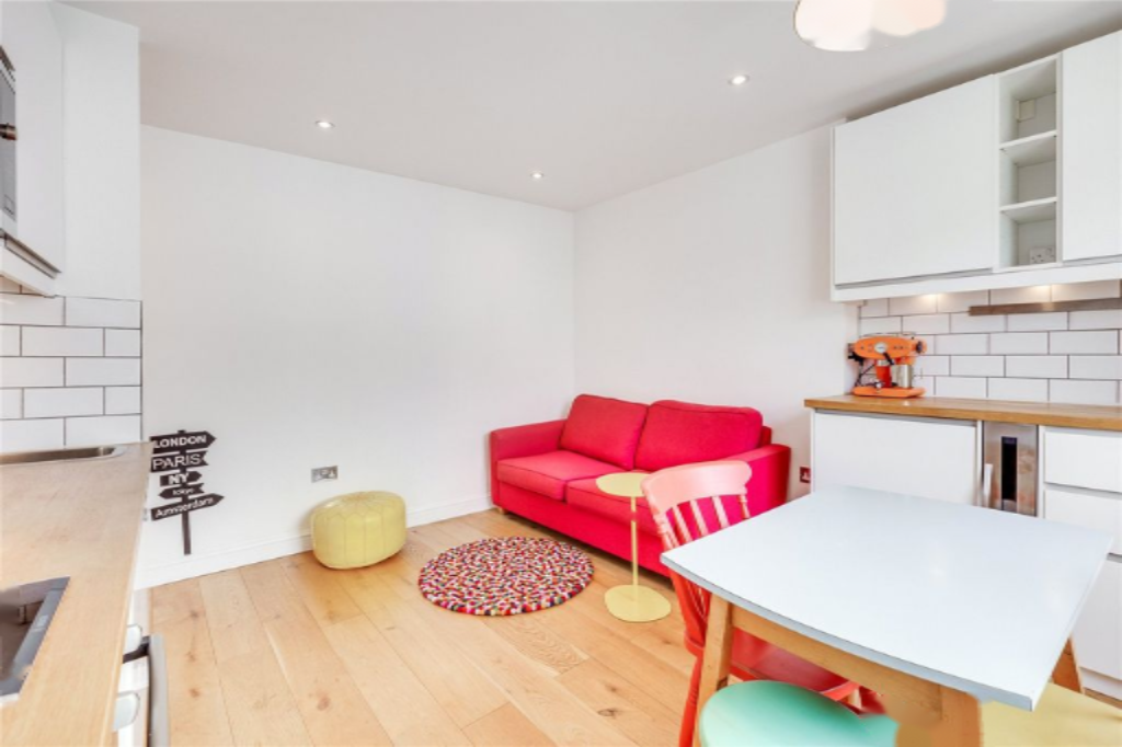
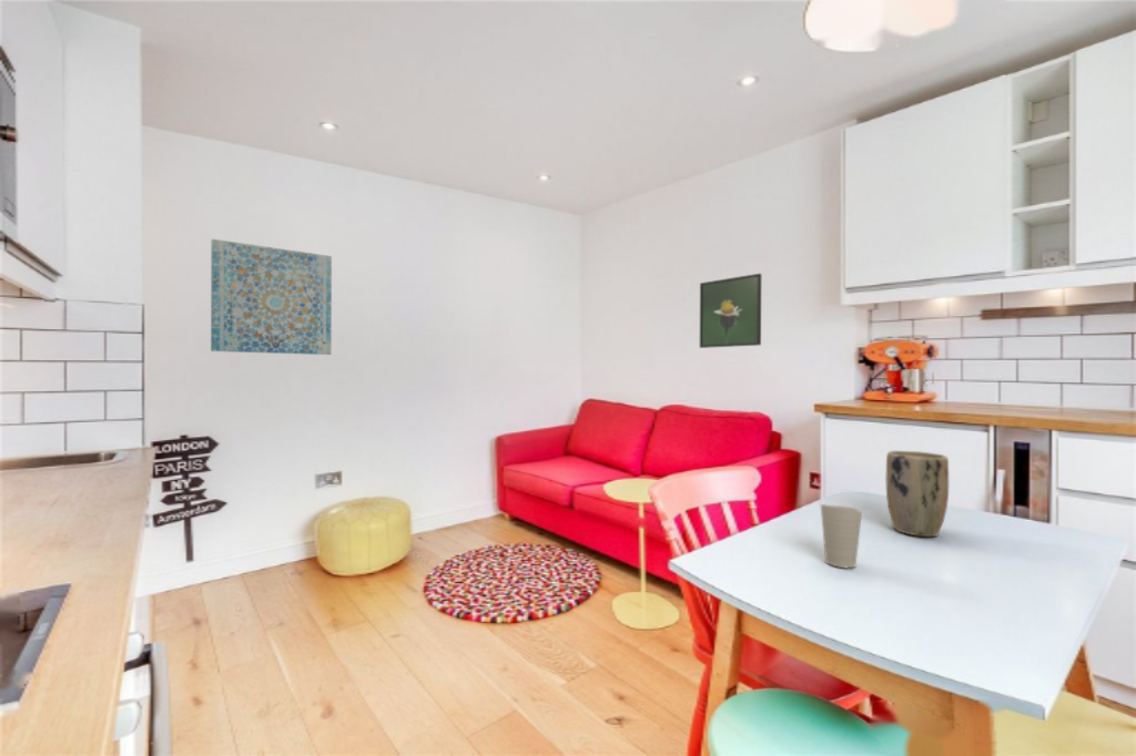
+ cup (840, 533)
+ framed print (729, 311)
+ plant pot (915, 492)
+ wall art (274, 300)
